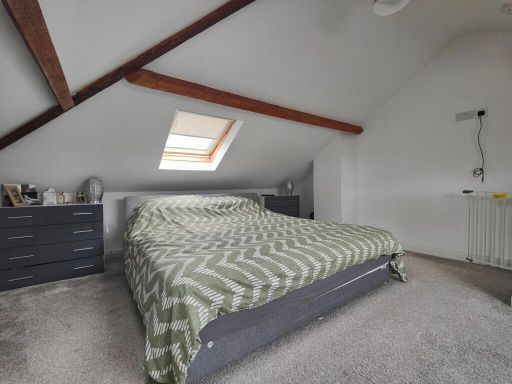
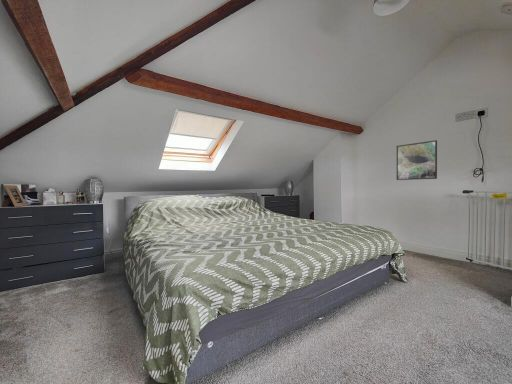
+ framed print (415, 161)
